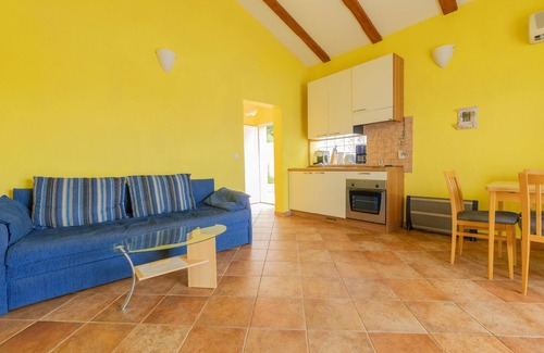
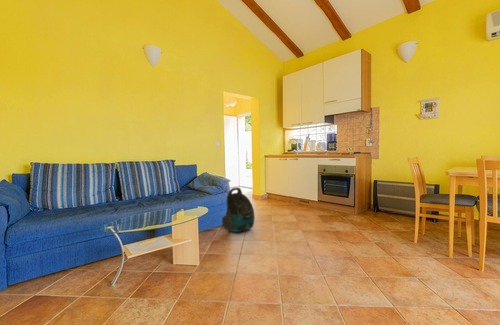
+ vacuum cleaner (239, 209)
